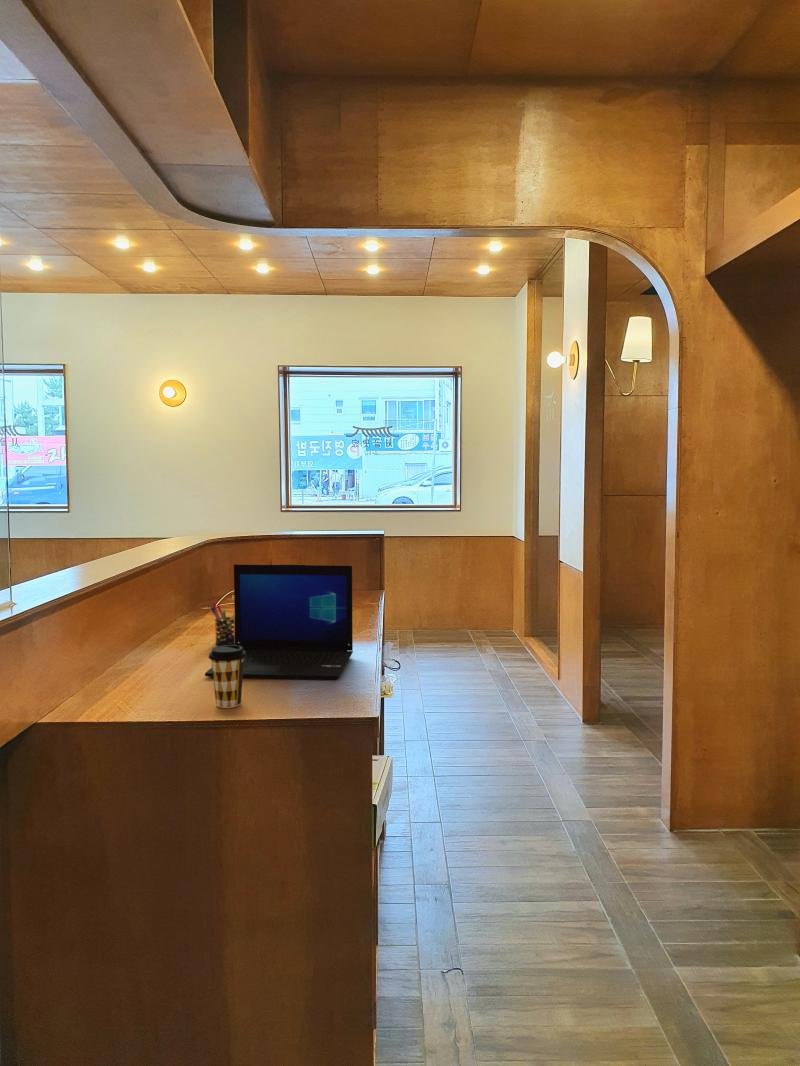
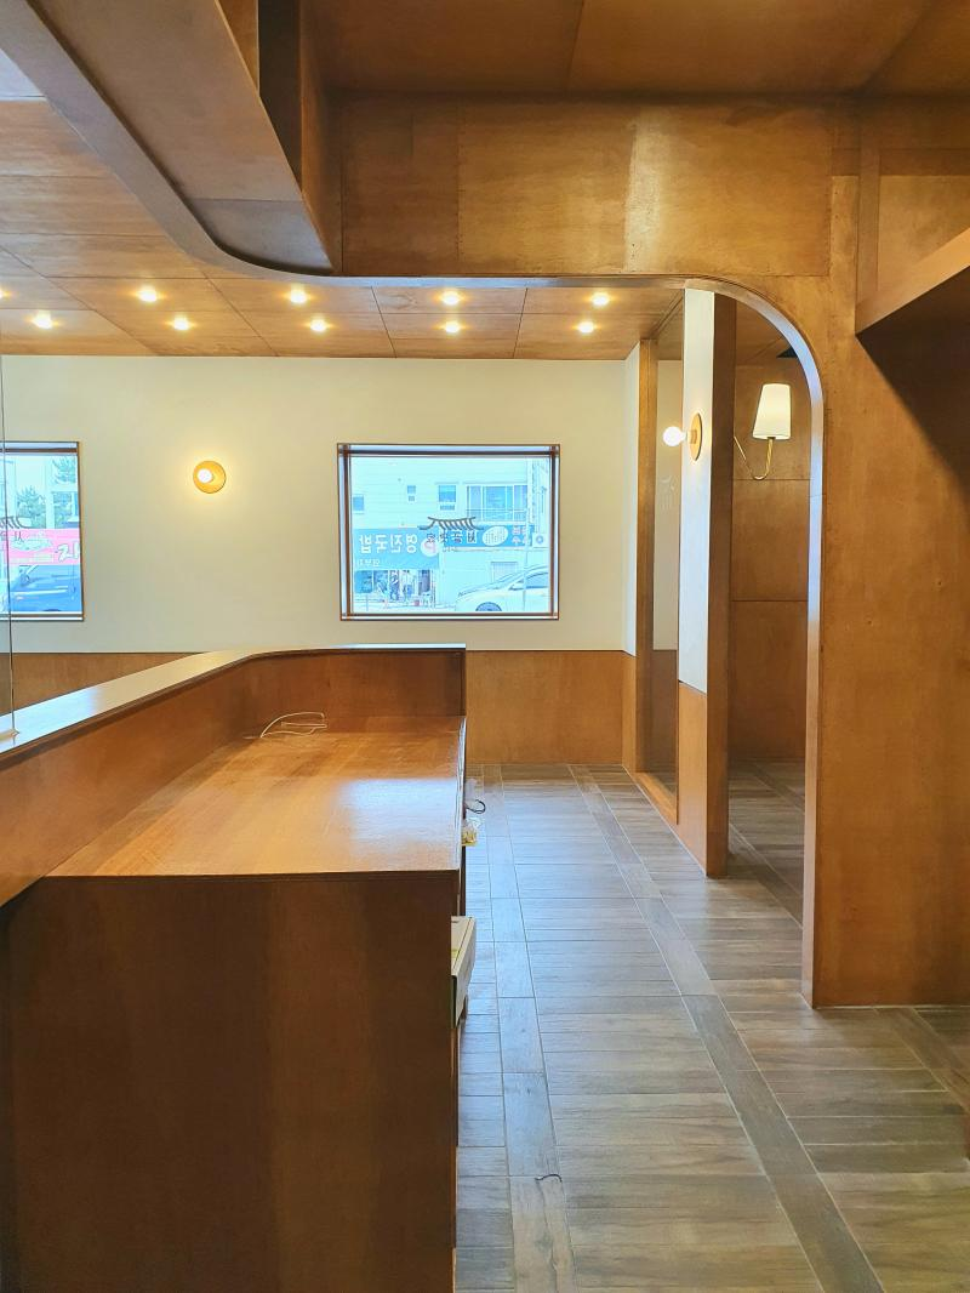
- coffee cup (227, 676)
- pen holder (224, 622)
- laptop (282, 618)
